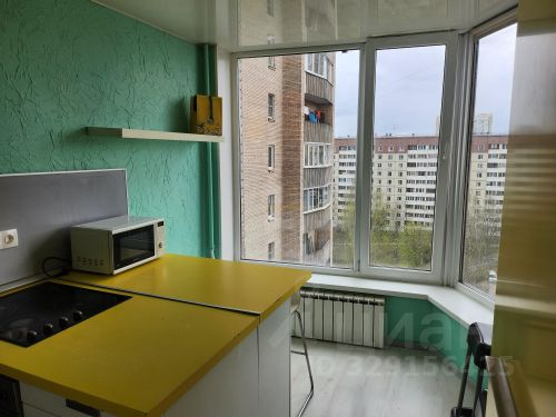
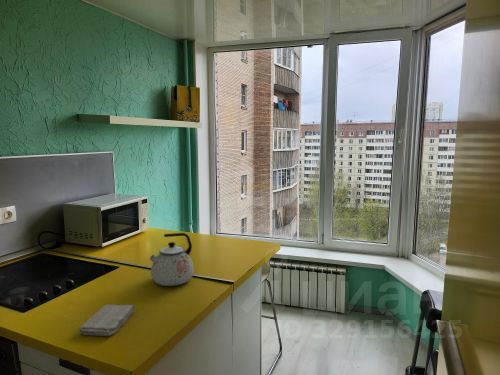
+ washcloth (108, 318)
+ kettle (171, 257)
